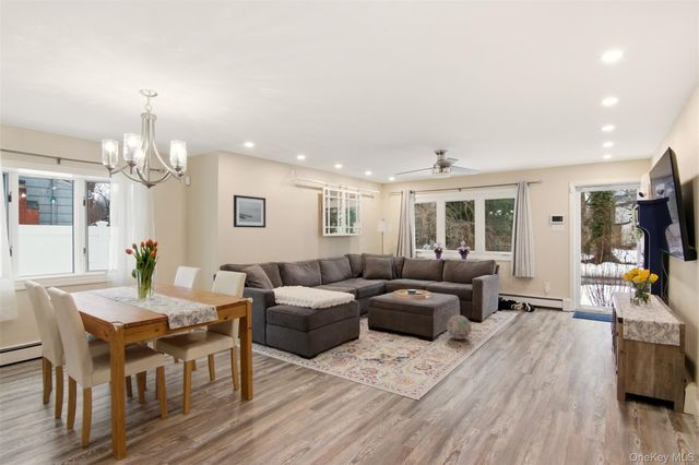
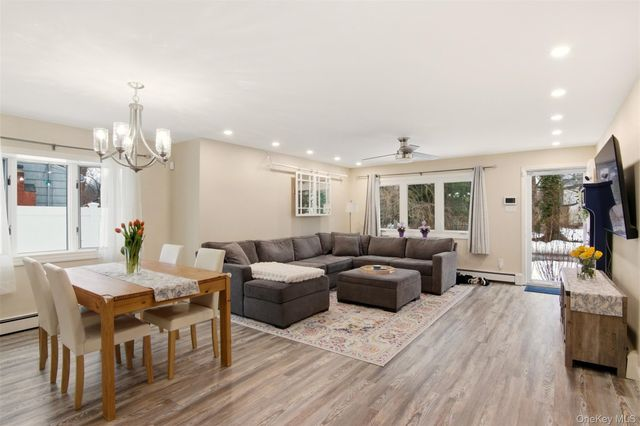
- wall art (250, 212)
- decorative ball (459, 326)
